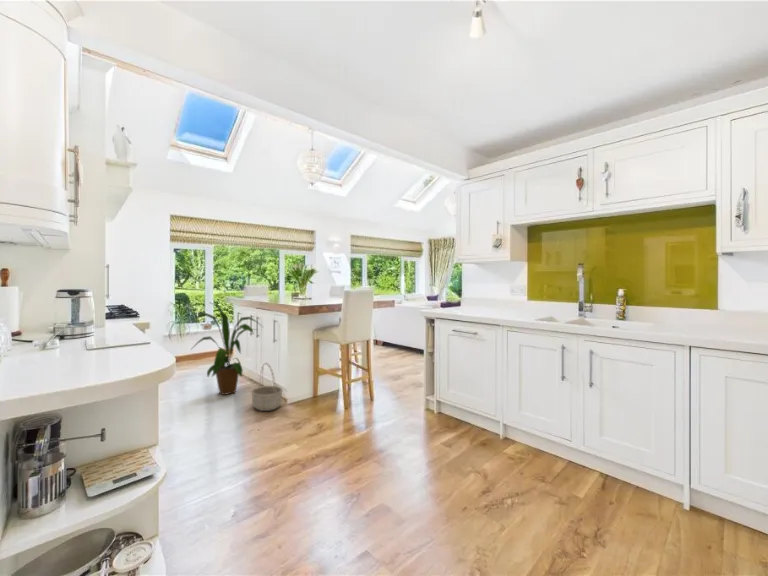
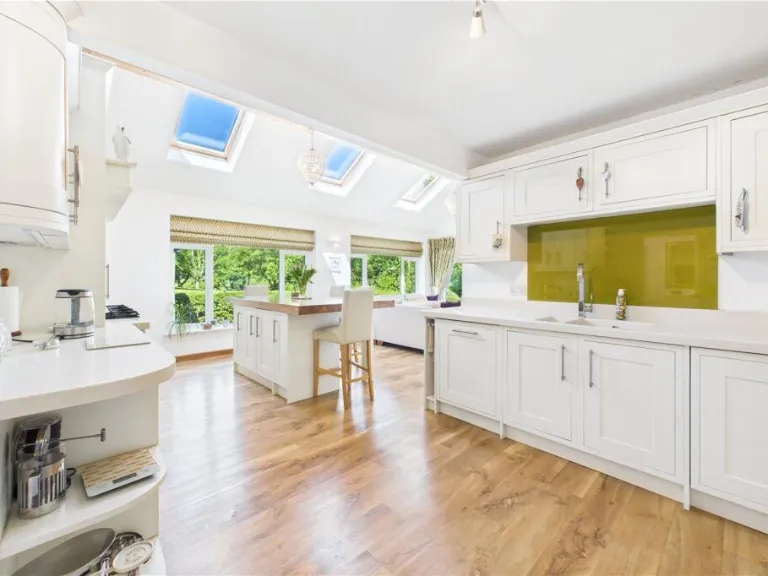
- basket (267, 386)
- house plant (228, 348)
